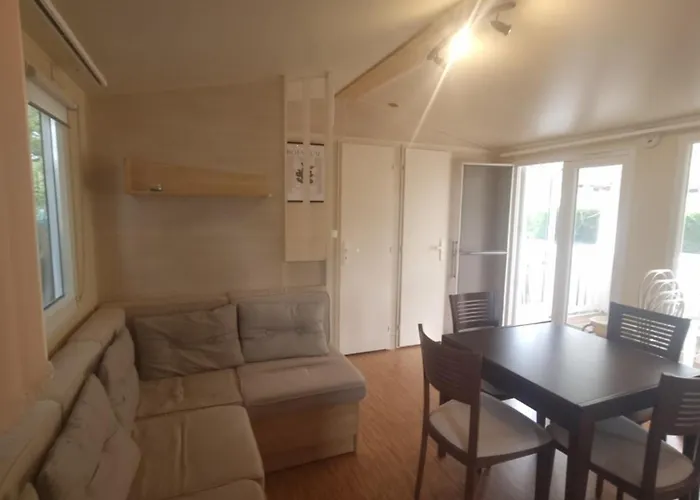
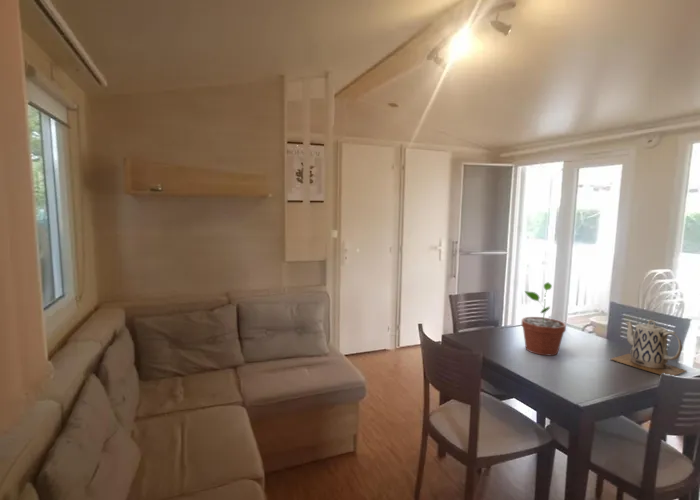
+ teapot (649, 342)
+ potted plant (543, 317)
